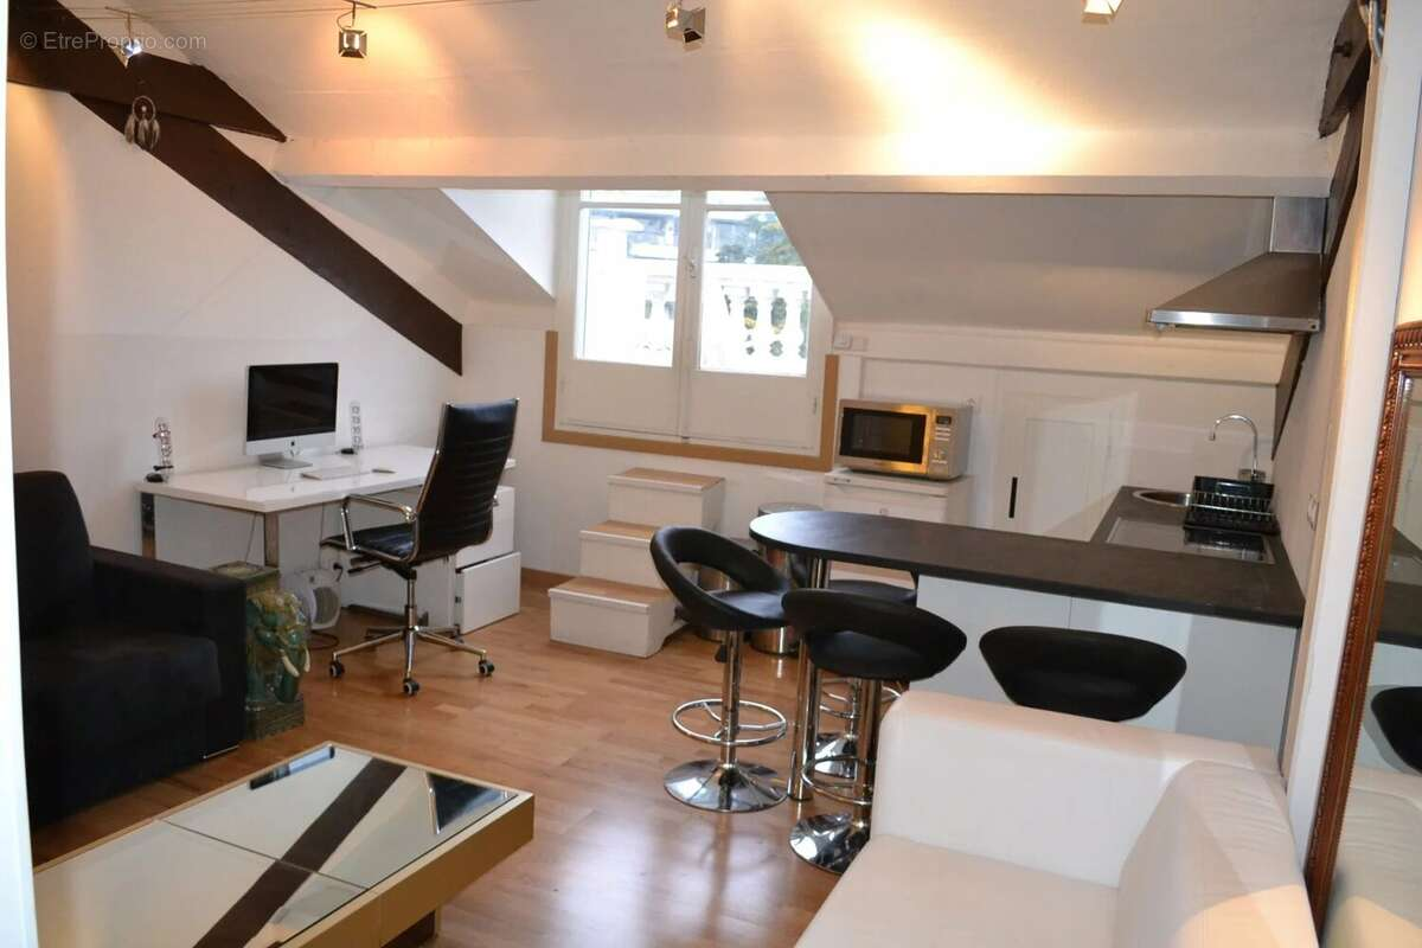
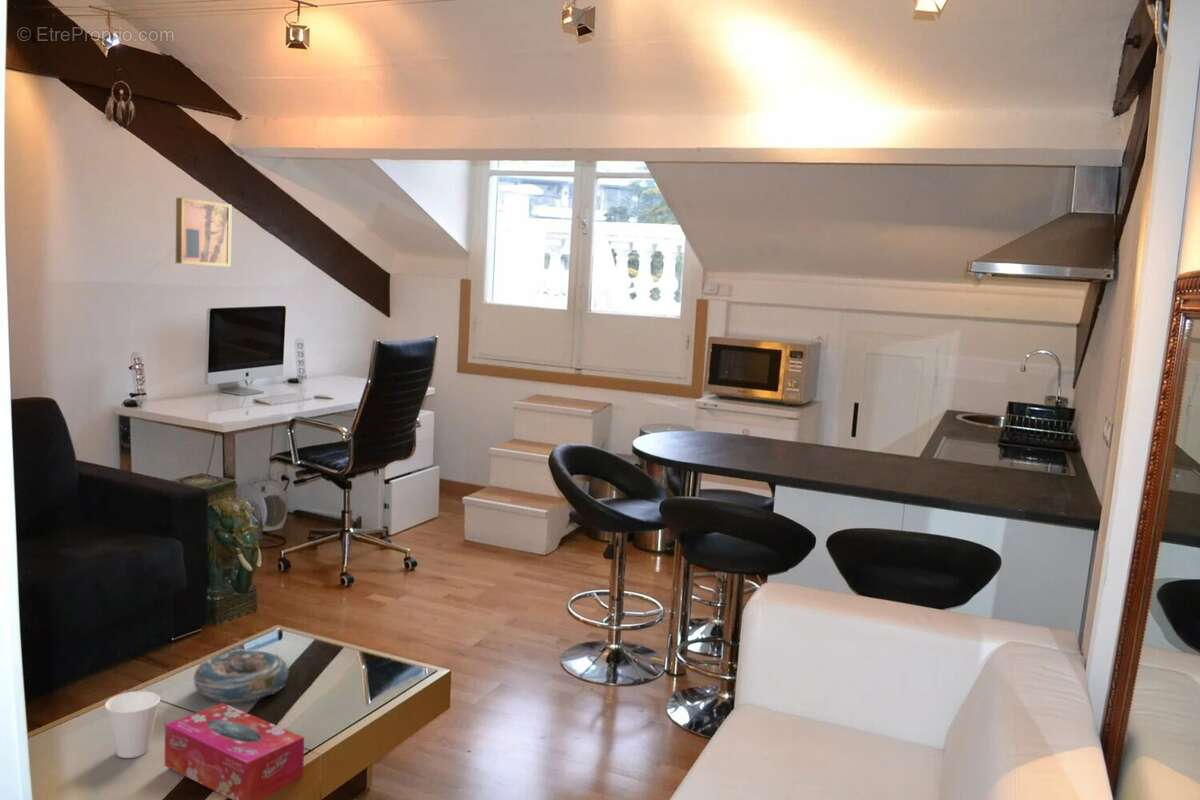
+ tissue box (233, 751)
+ cup (132, 726)
+ decorative bowl (241, 675)
+ wall art (204, 233)
